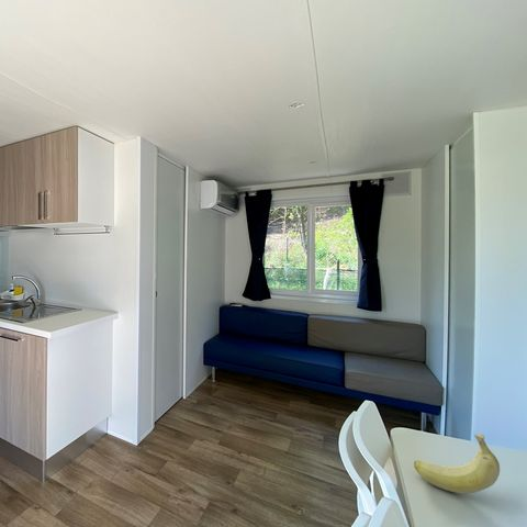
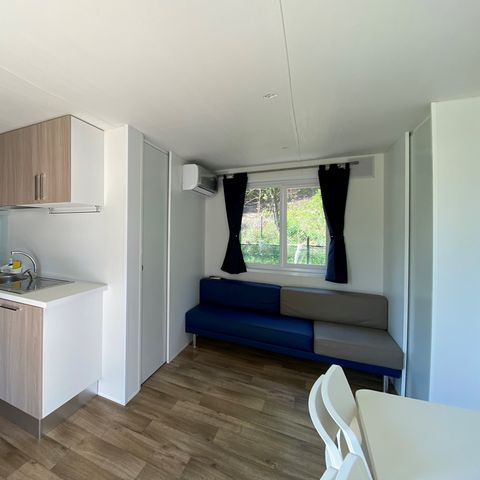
- banana (453, 467)
